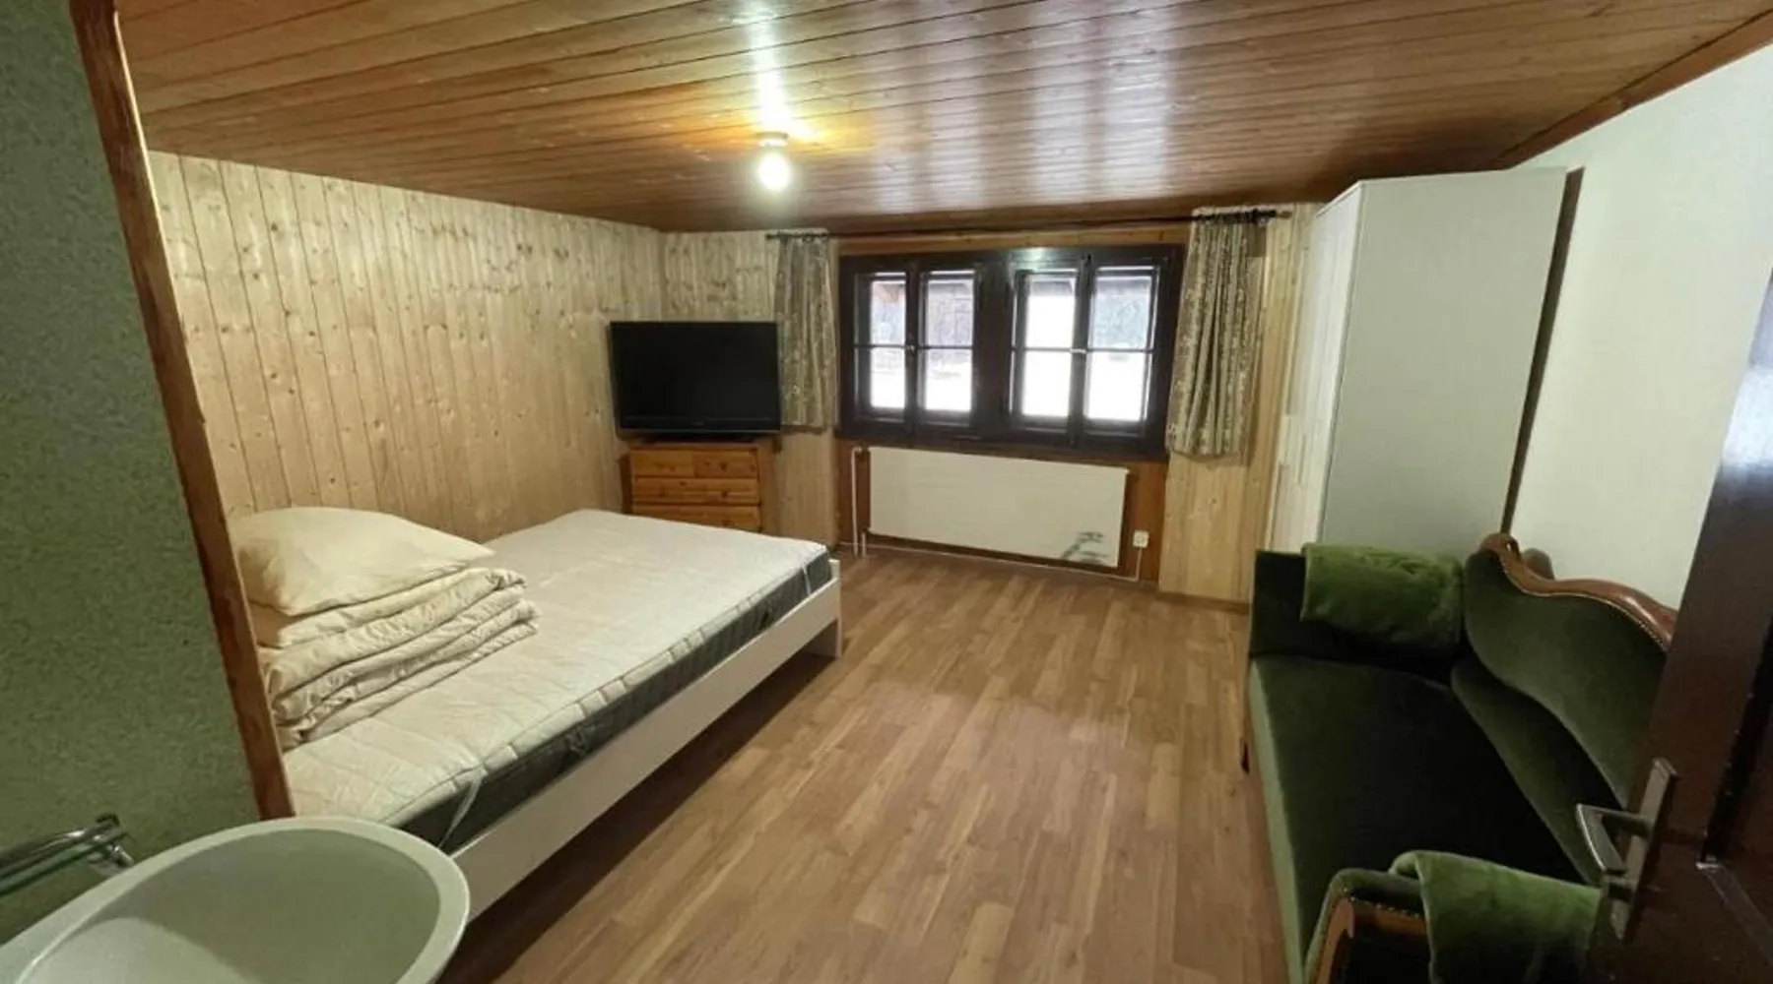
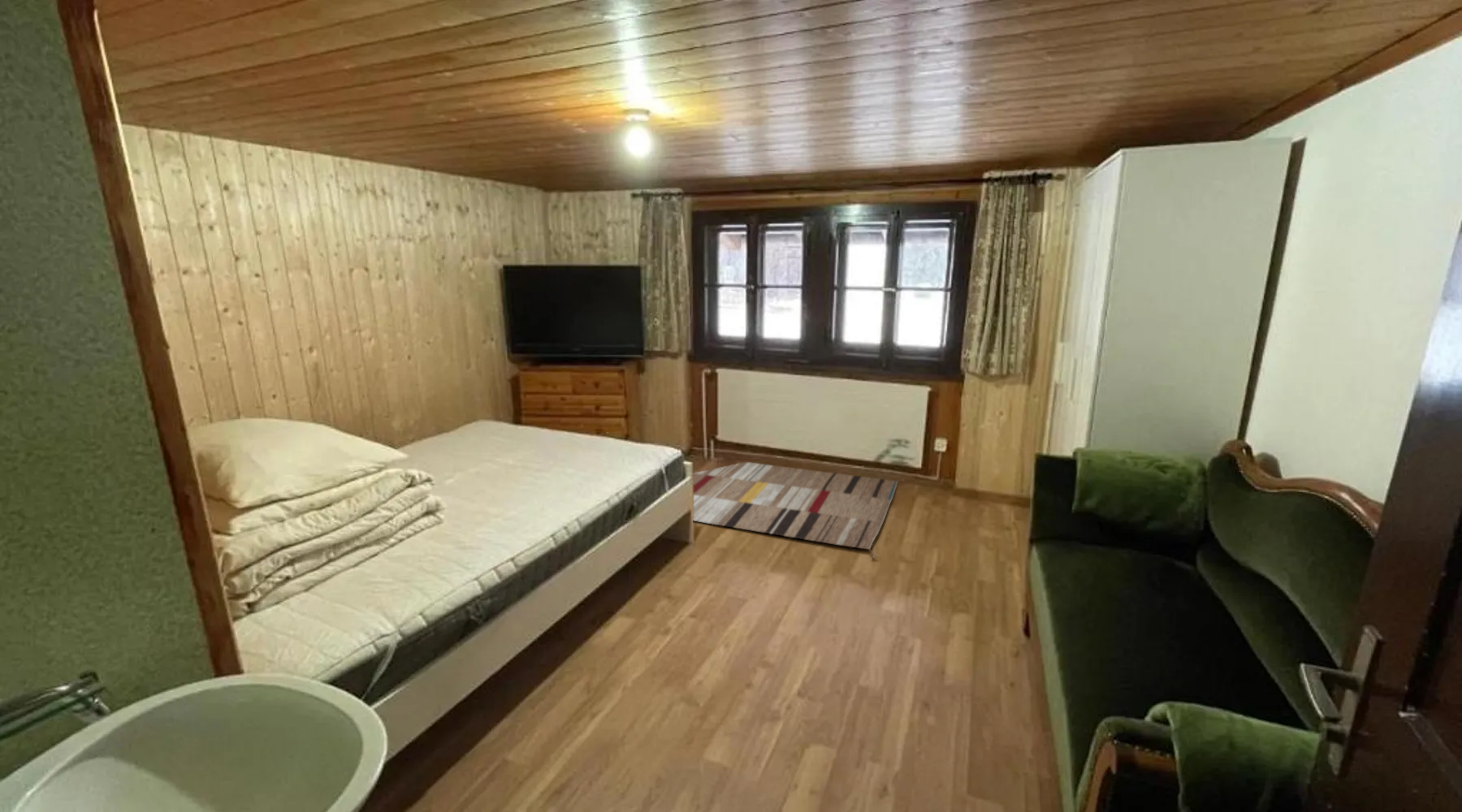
+ rug (750, 491)
